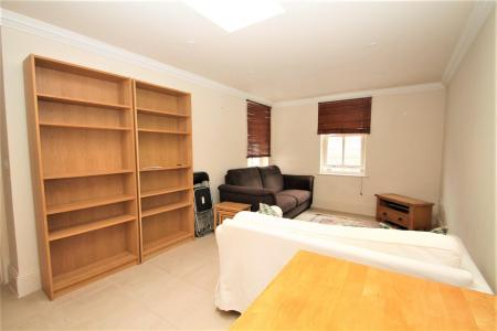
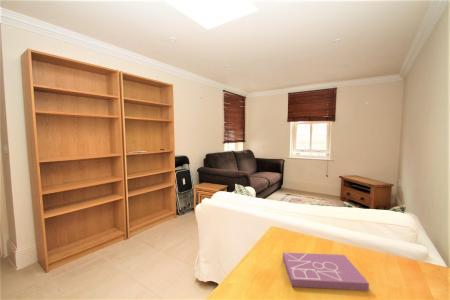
+ book (320, 269)
